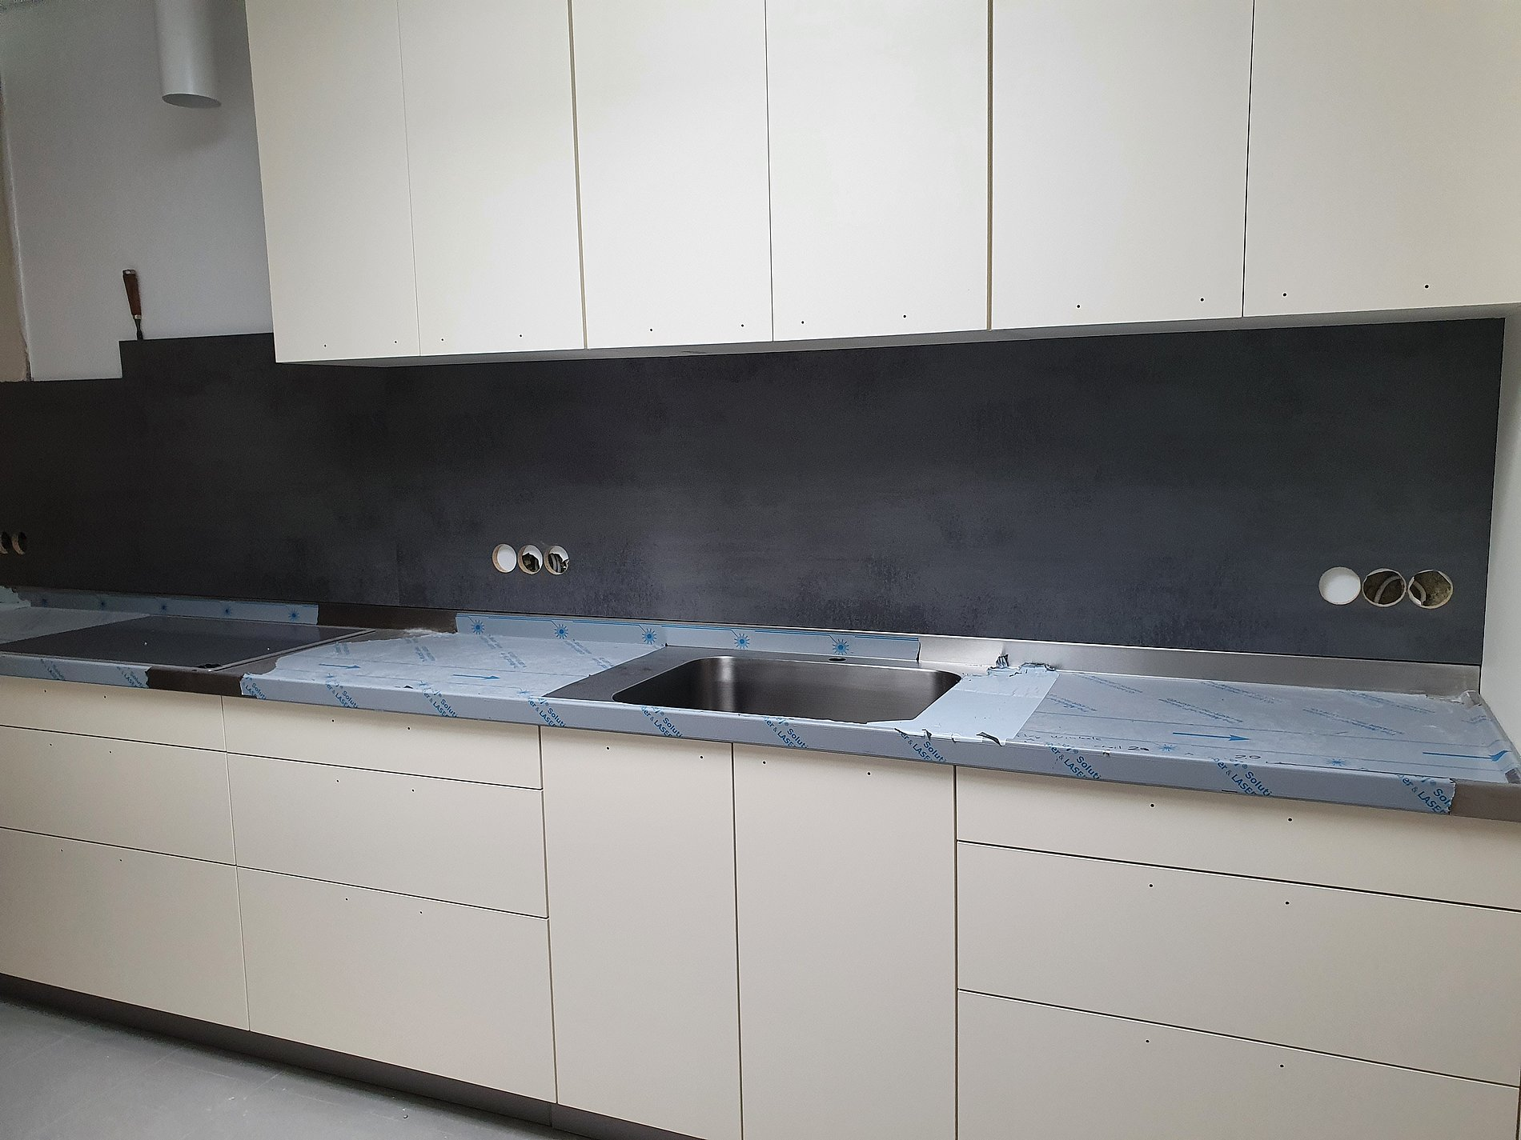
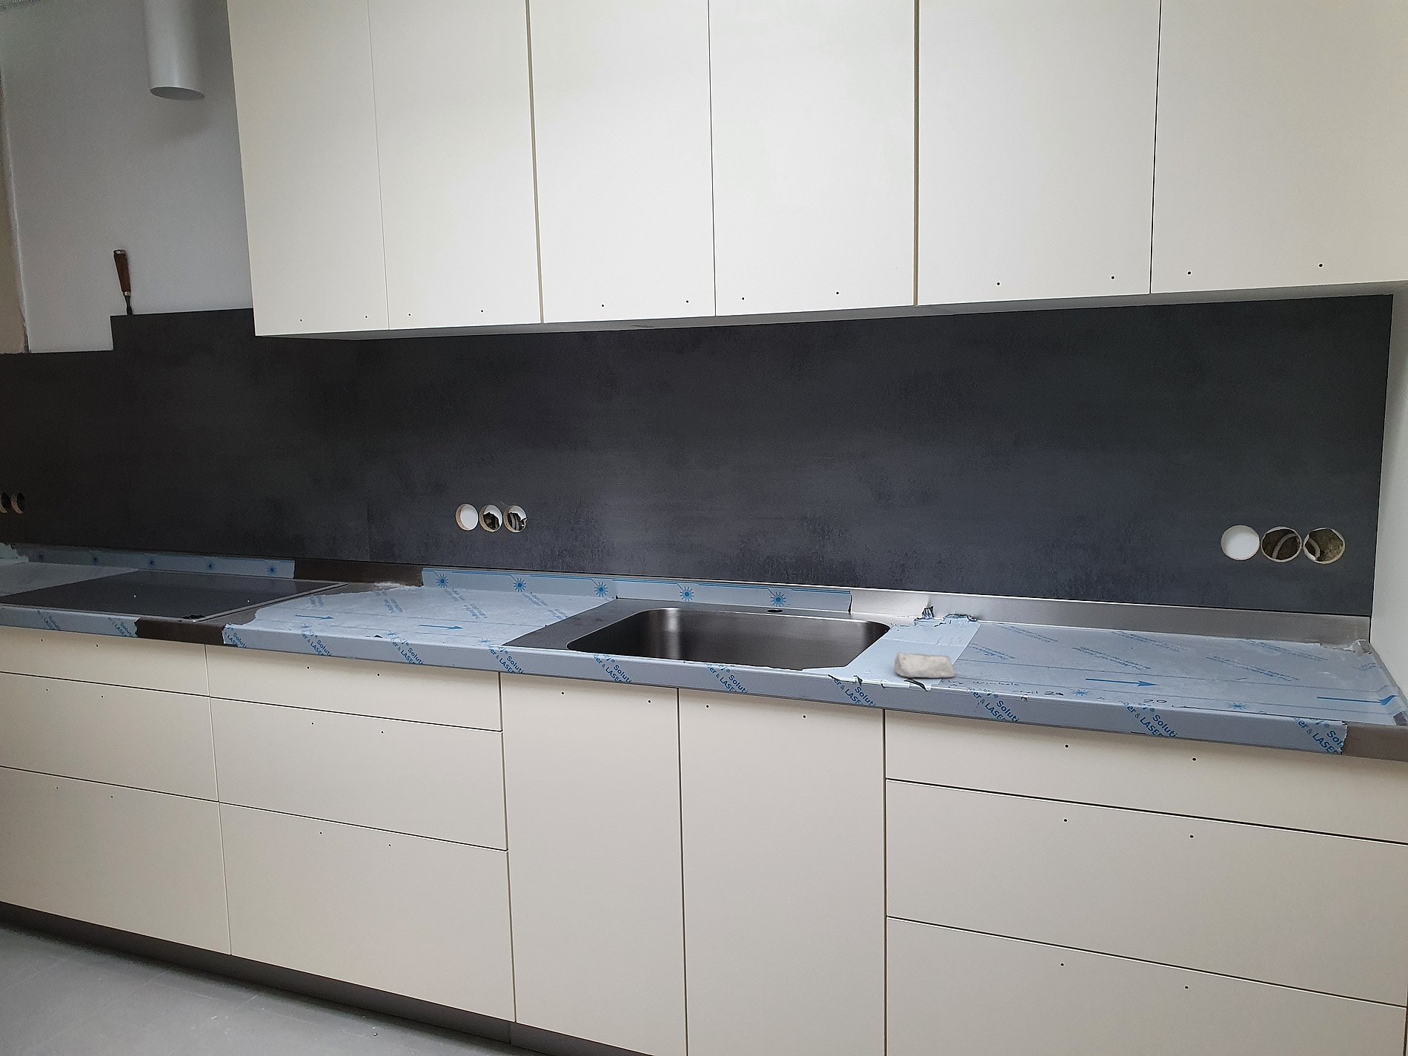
+ soap bar (925, 662)
